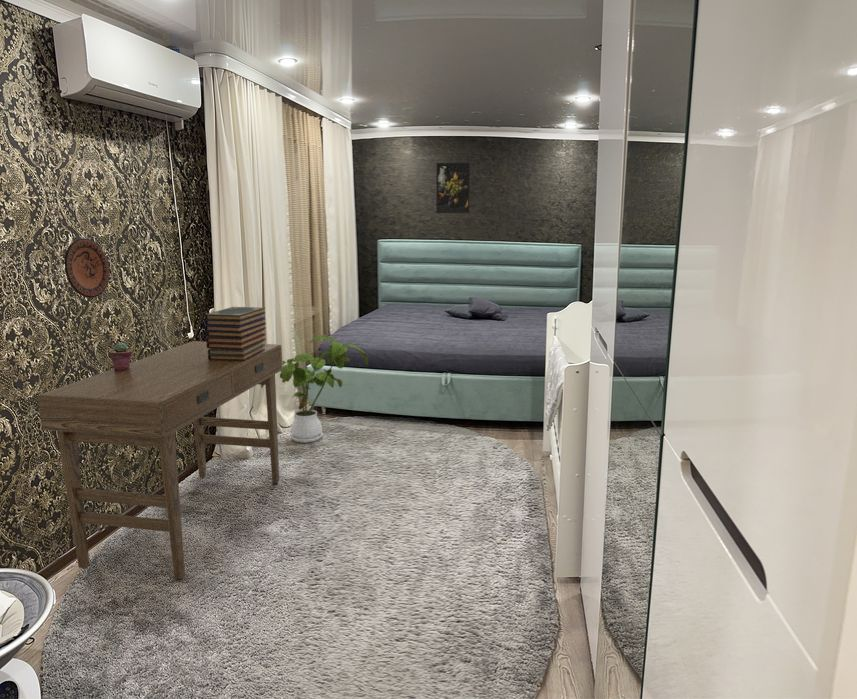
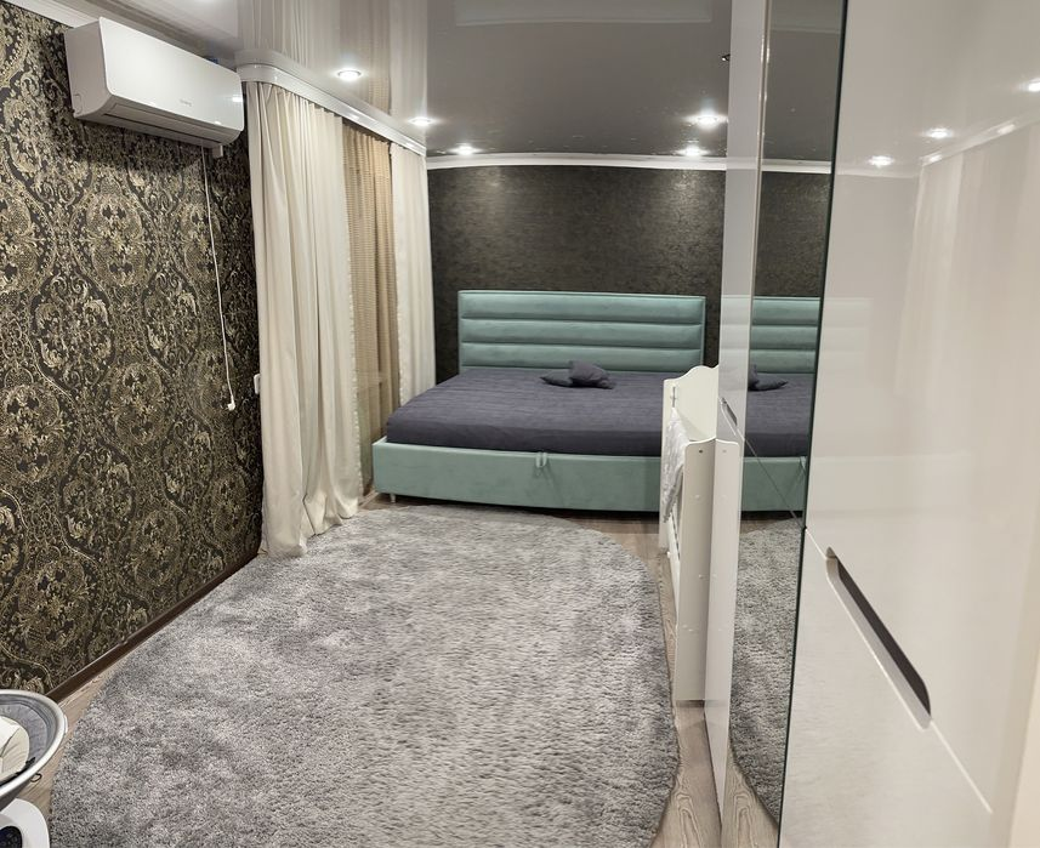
- potted succulent (121, 355)
- decorative plate (87, 268)
- desk (196, 444)
- book stack (237, 332)
- house plant (322, 386)
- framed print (453, 188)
